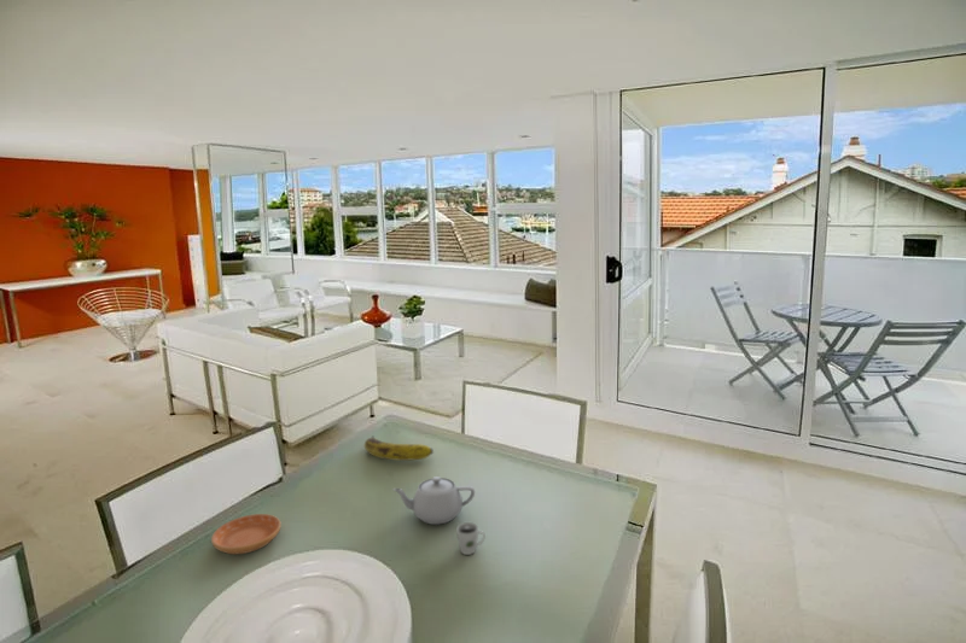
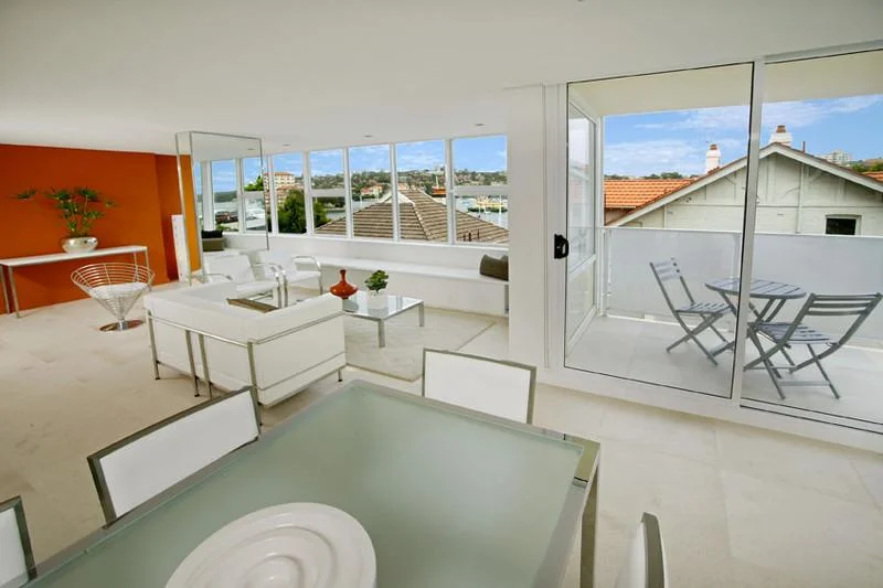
- teapot (433, 497)
- cup (470, 531)
- saucer (246, 534)
- fruit (398, 445)
